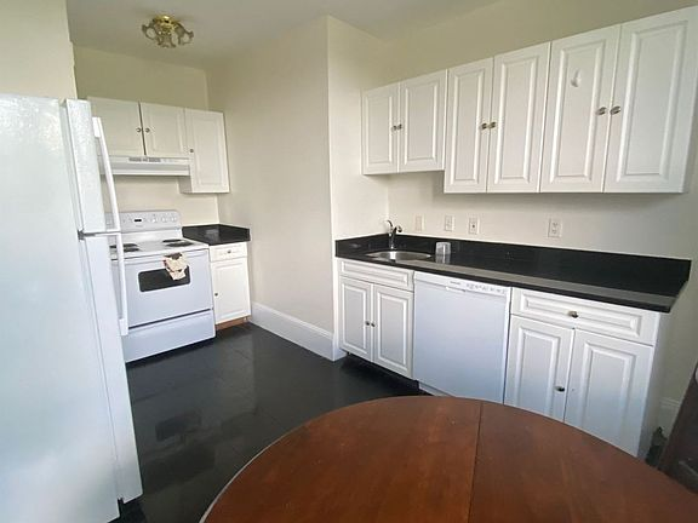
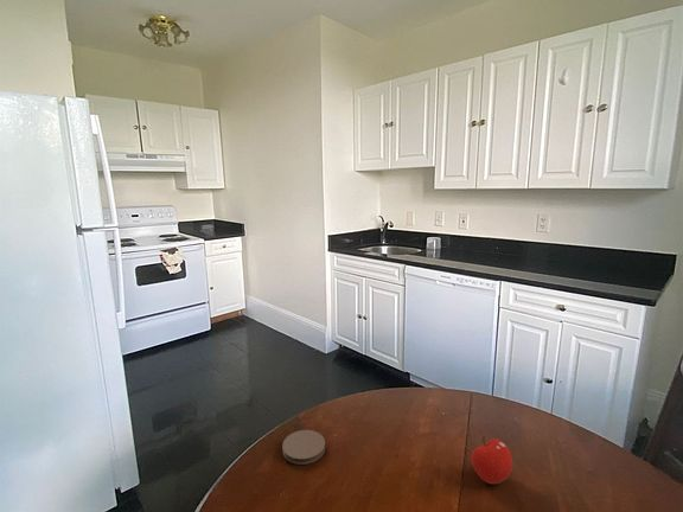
+ fruit (491, 460)
+ coaster (304, 446)
